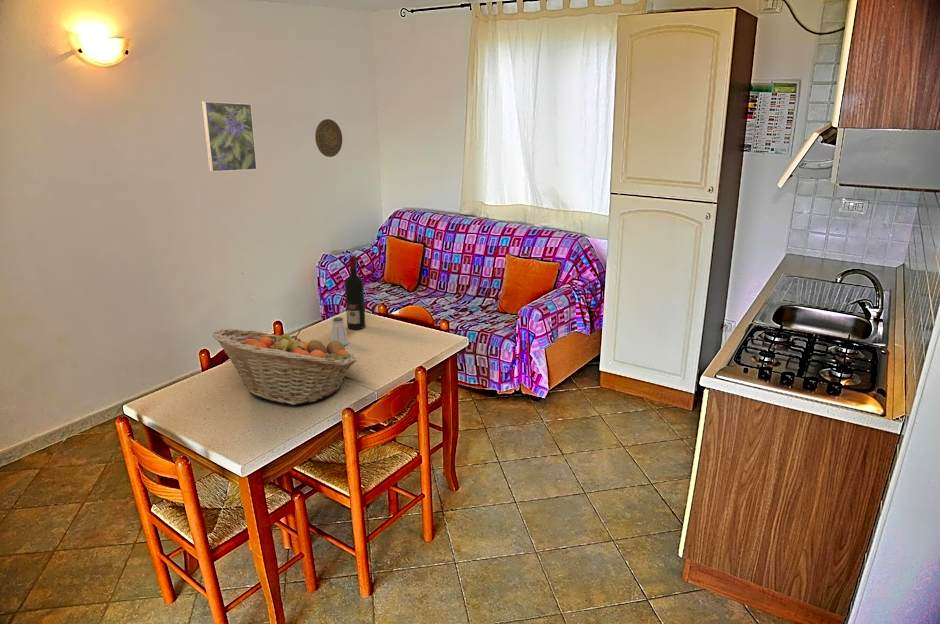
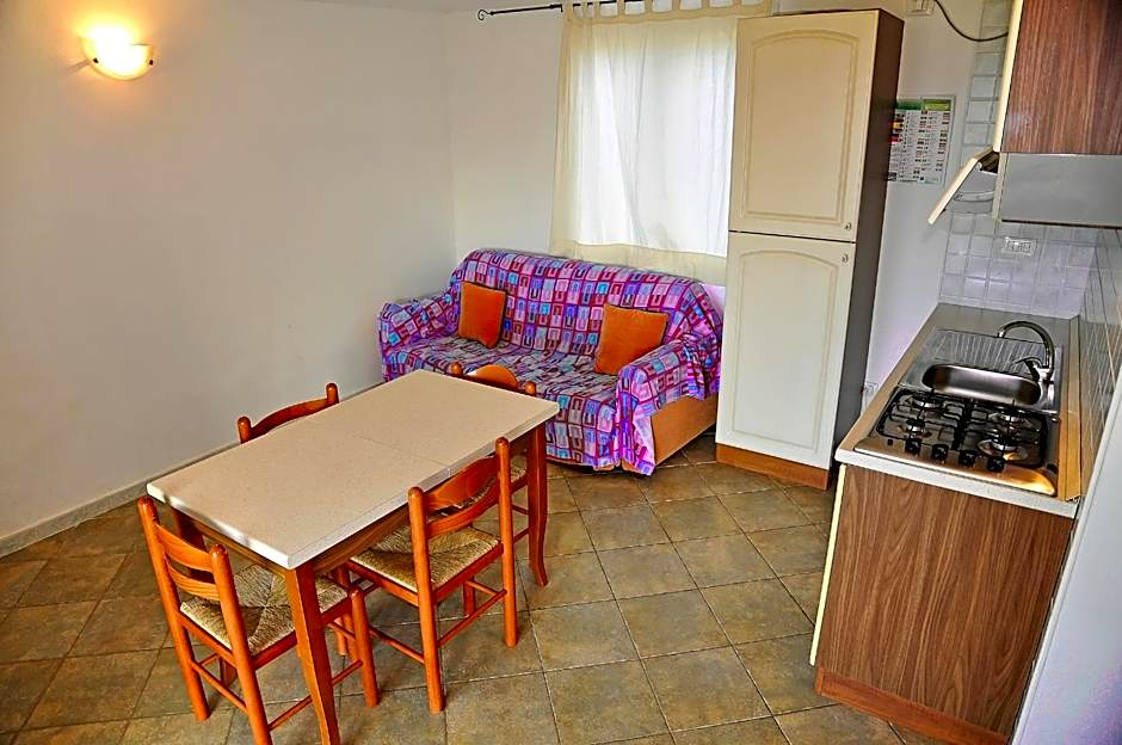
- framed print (230, 137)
- saltshaker (338, 330)
- decorative plate (330, 138)
- fruit basket (286, 357)
- alcohol (354, 291)
